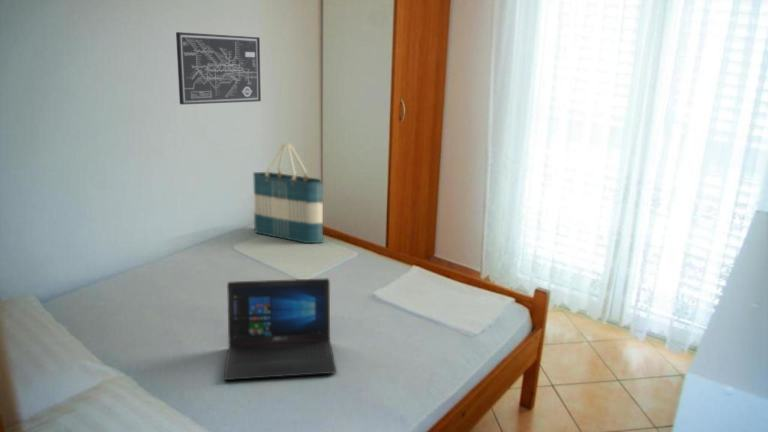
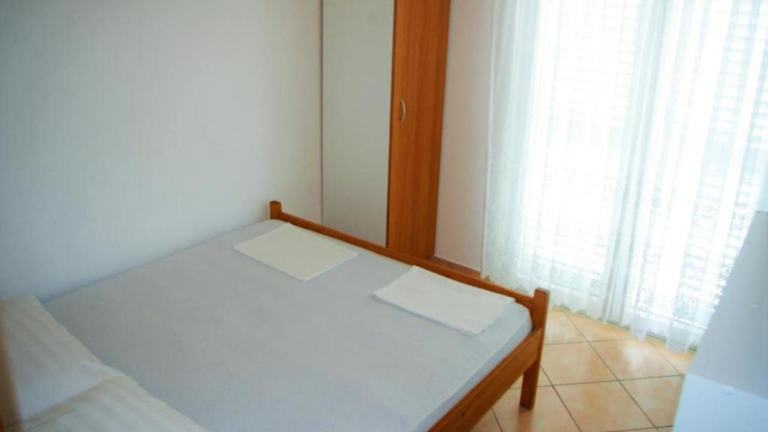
- tote bag (287, 190)
- wall art (221, 69)
- laptop (280, 326)
